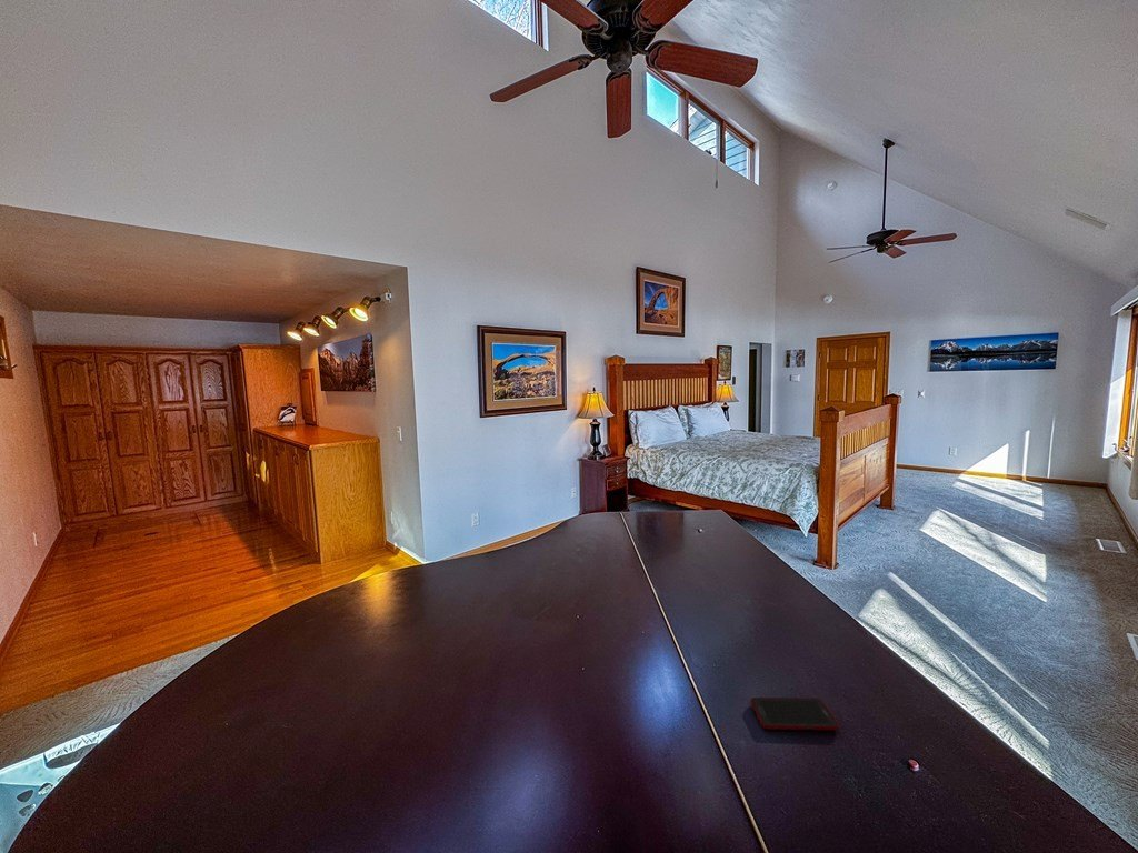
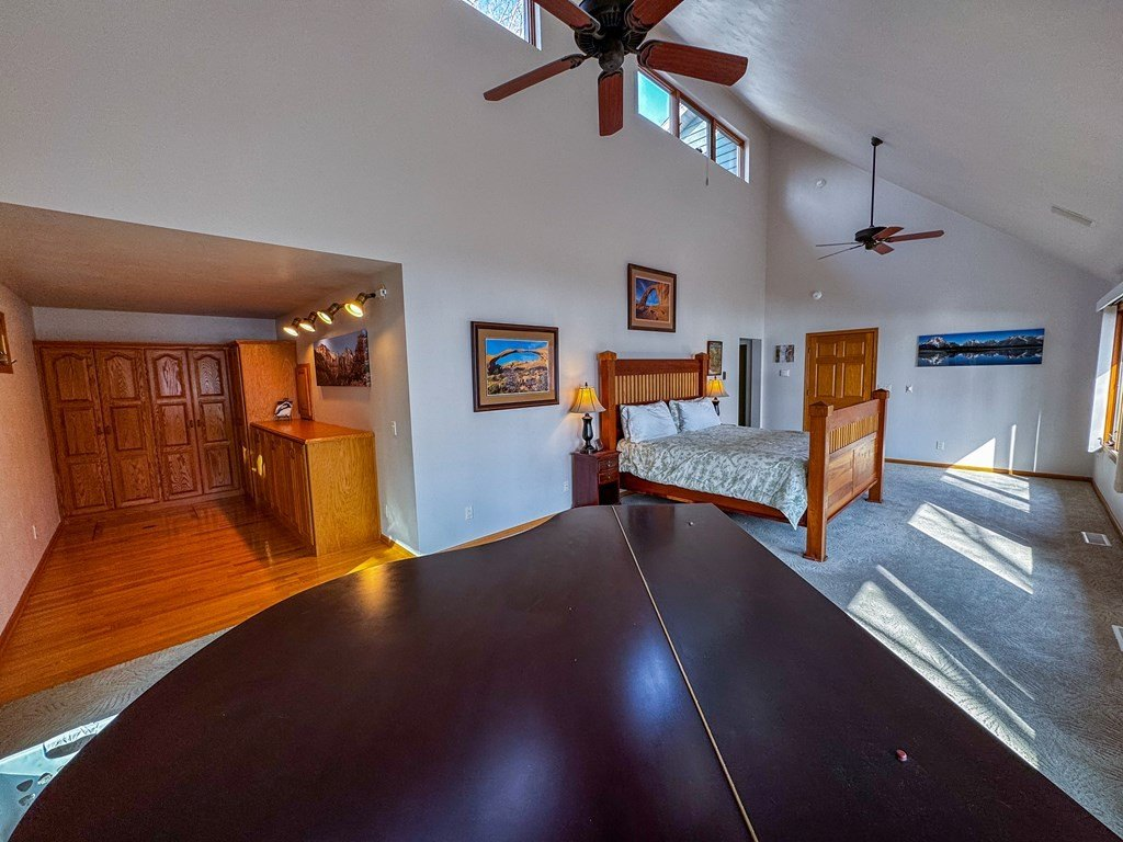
- cell phone (792, 713)
